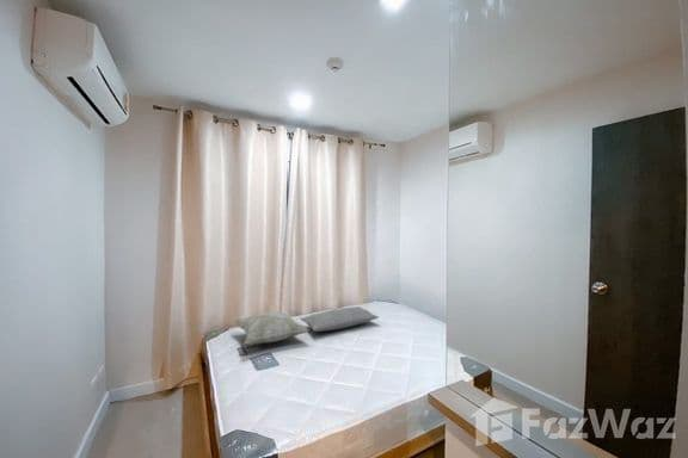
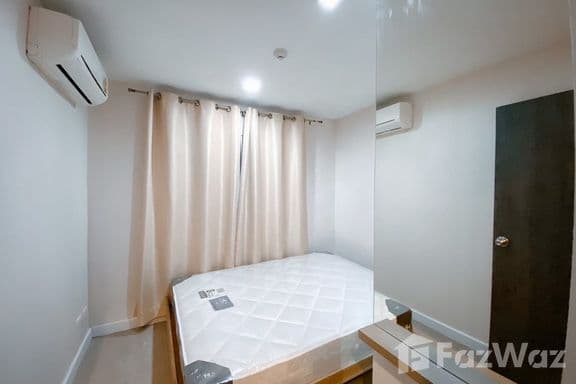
- pillow (339, 317)
- decorative pillow (270, 326)
